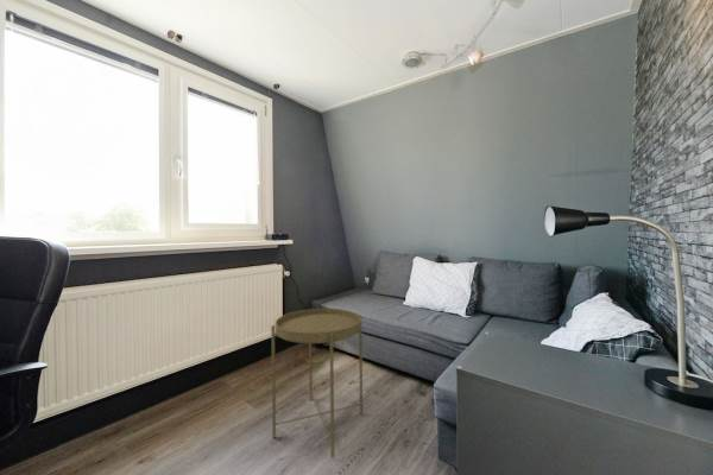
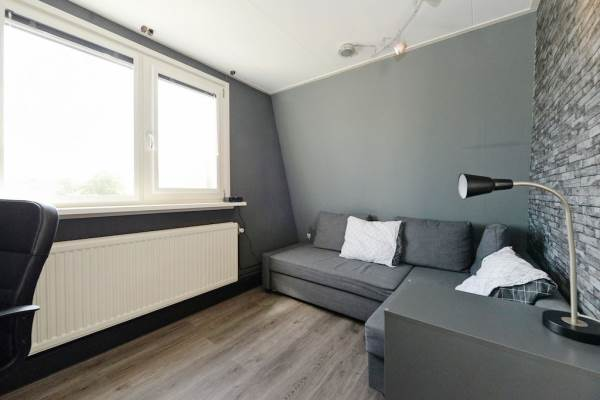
- side table (310, 372)
